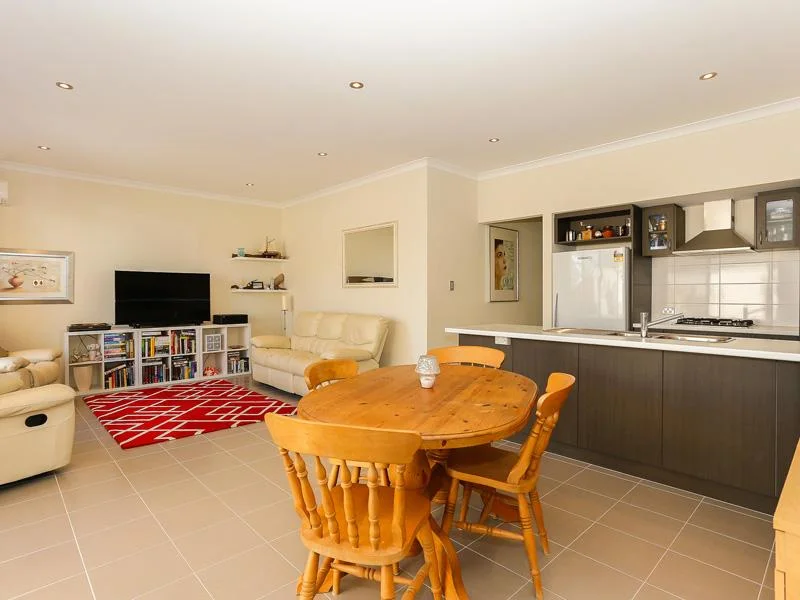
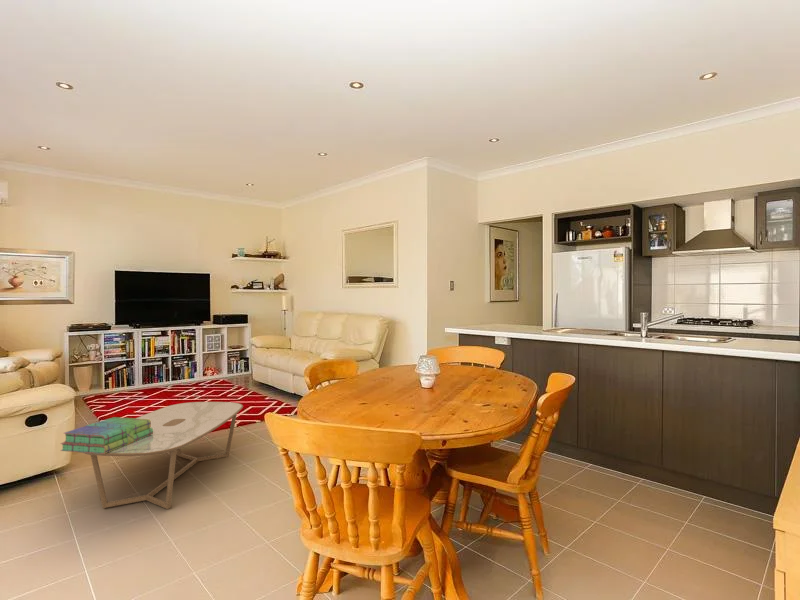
+ coffee table (174, 450)
+ stack of books (109, 433)
